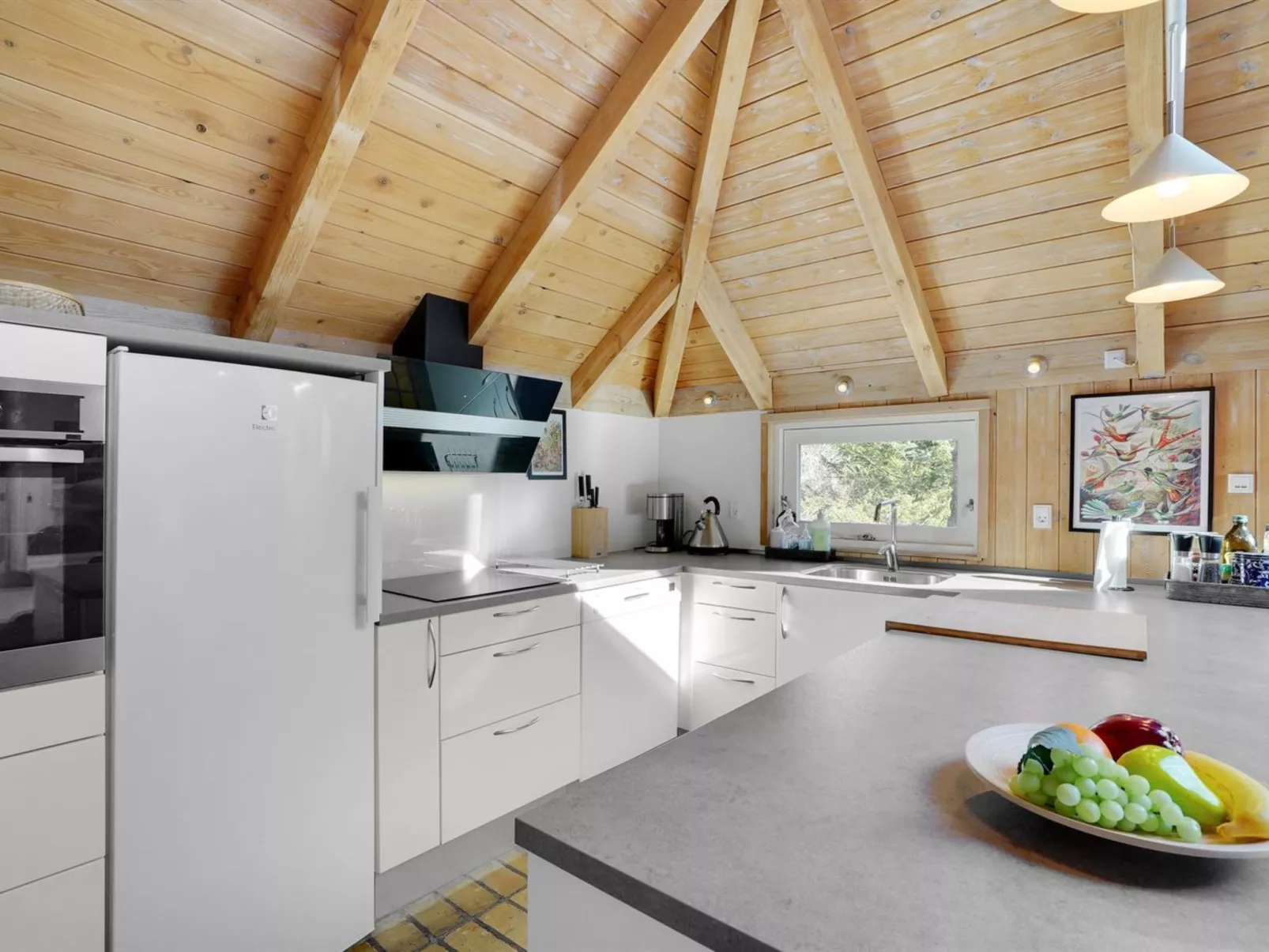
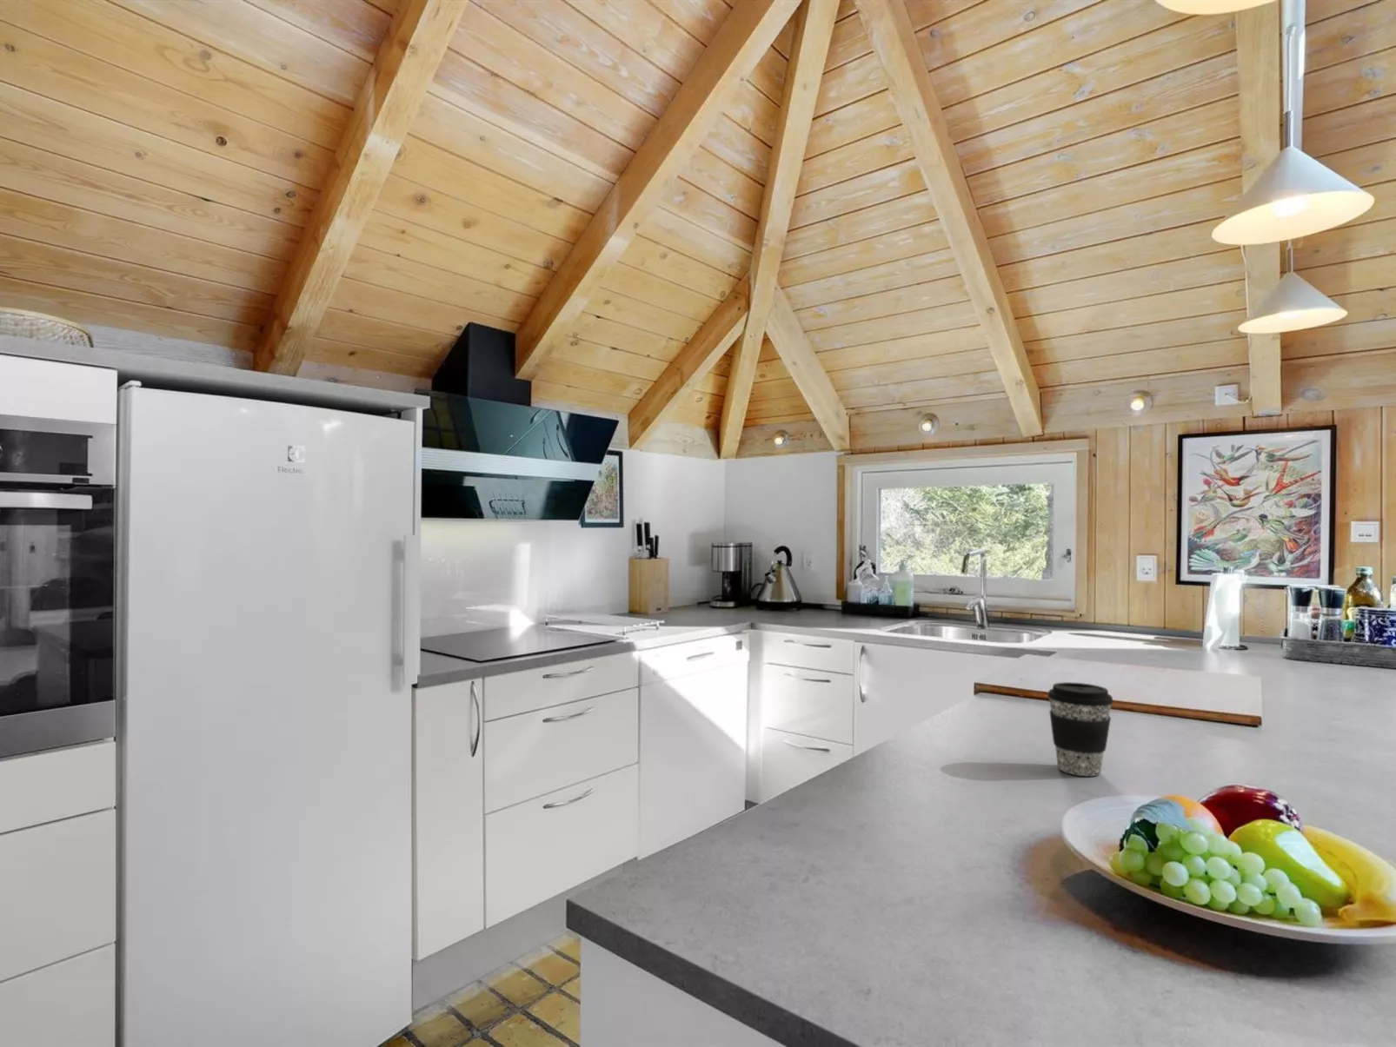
+ coffee cup (1079, 728)
